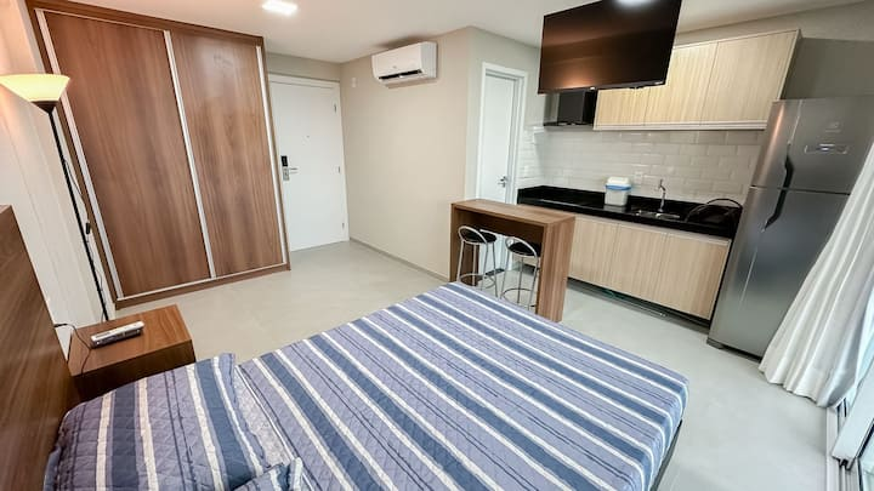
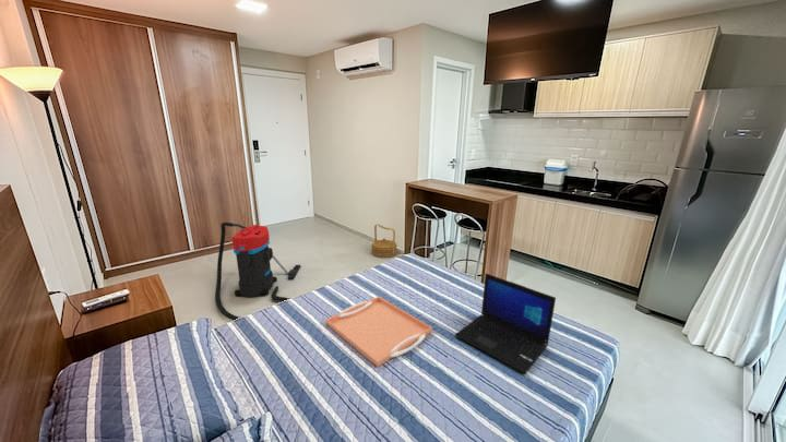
+ laptop (503, 318)
+ basket (384, 239)
+ vacuum cleaner (250, 262)
+ serving tray (378, 325)
